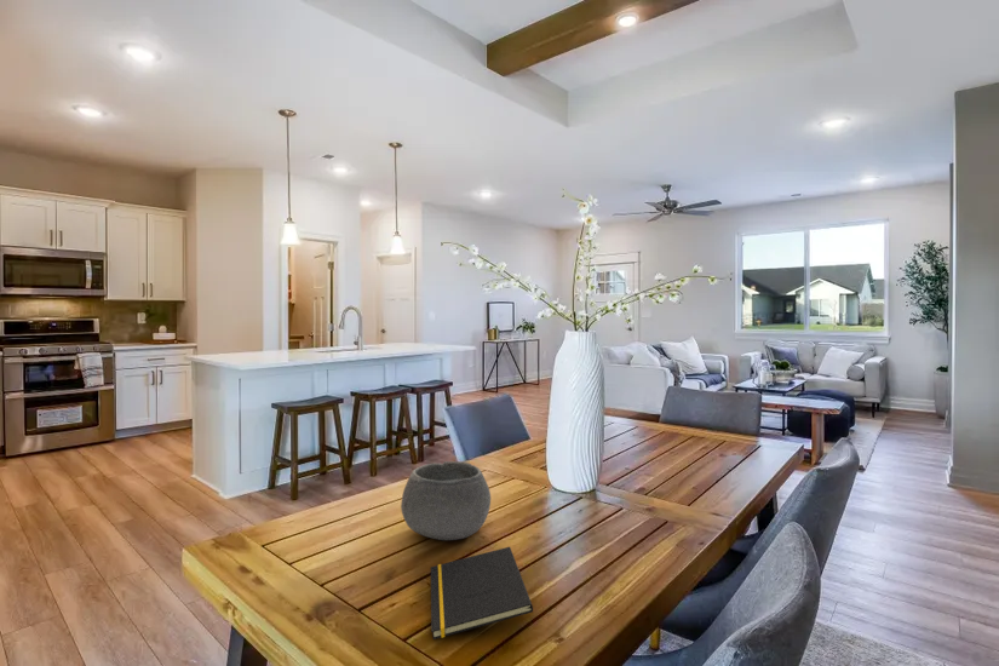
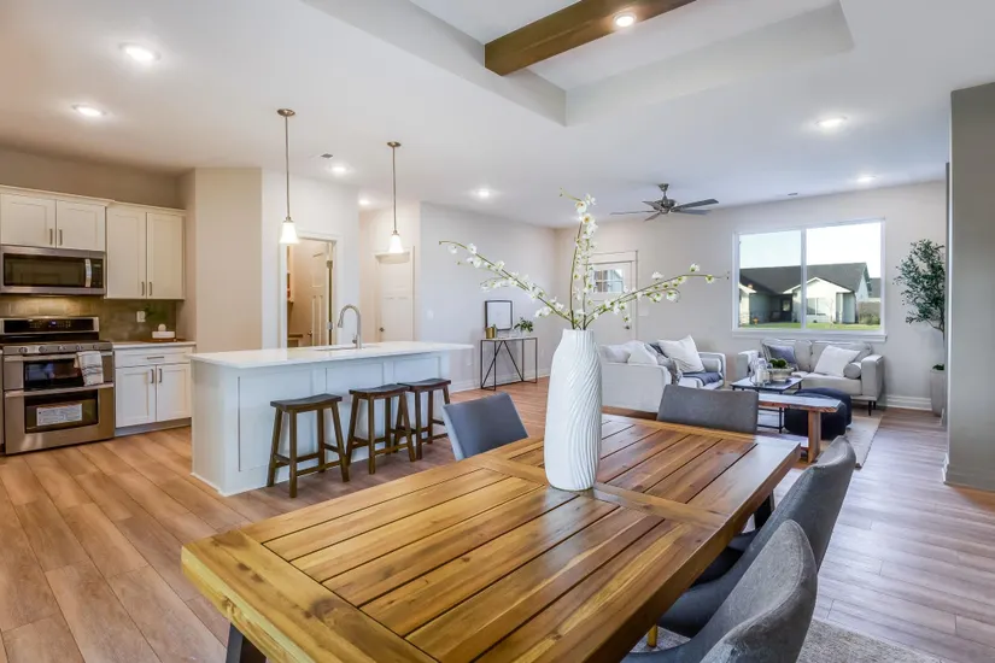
- notepad (476, 586)
- bowl (446, 500)
